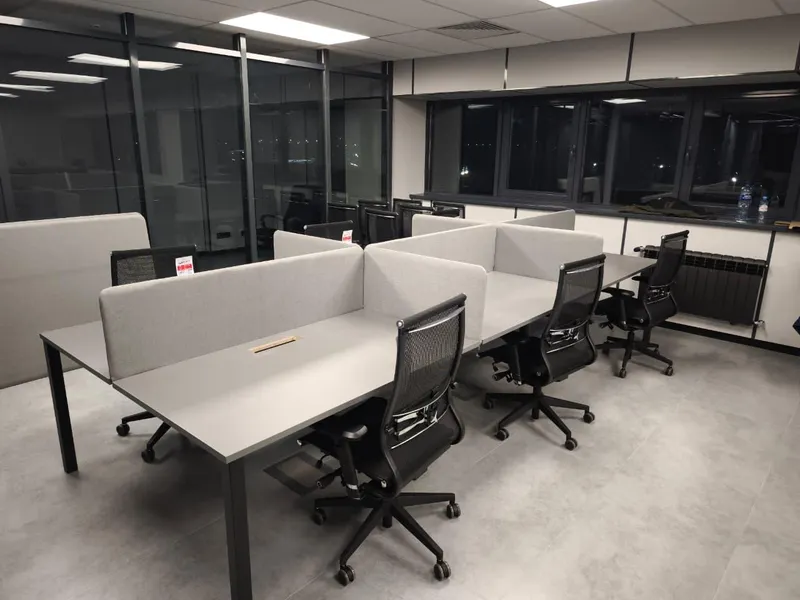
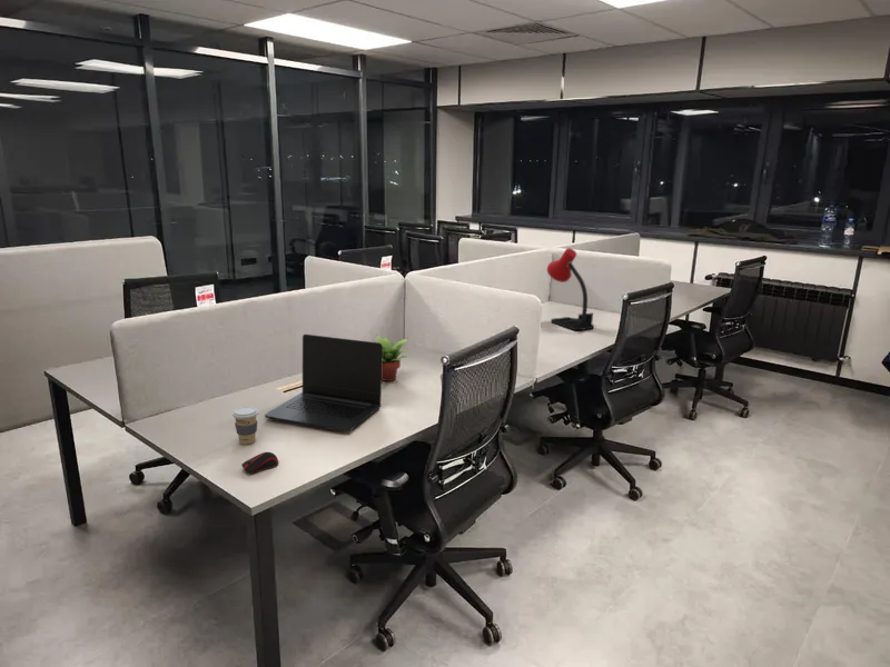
+ desk lamp (566, 280)
+ computer mouse (260, 460)
+ succulent plant (387, 357)
+ coffee cup (246, 426)
+ laptop (324, 380)
